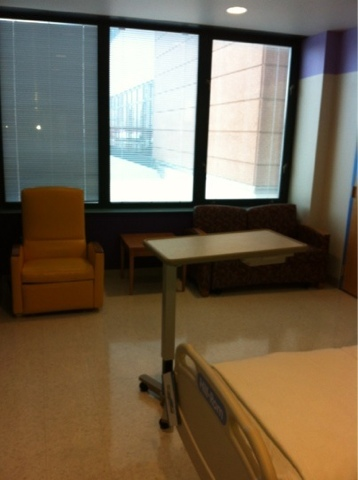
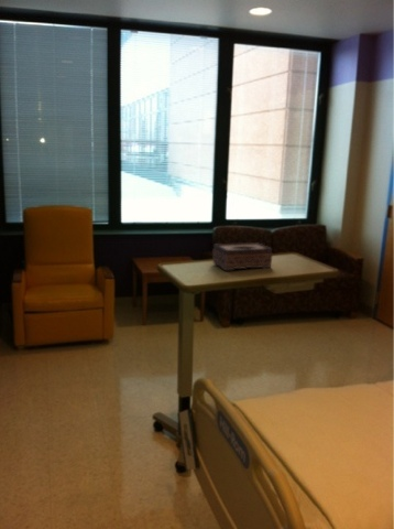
+ tissue box (242, 256)
